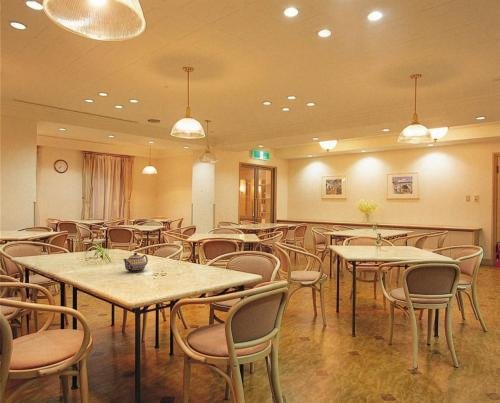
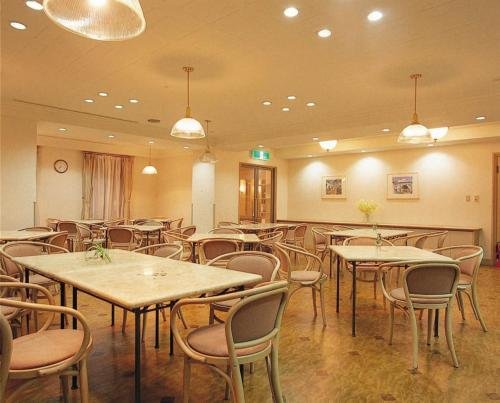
- teapot (135, 261)
